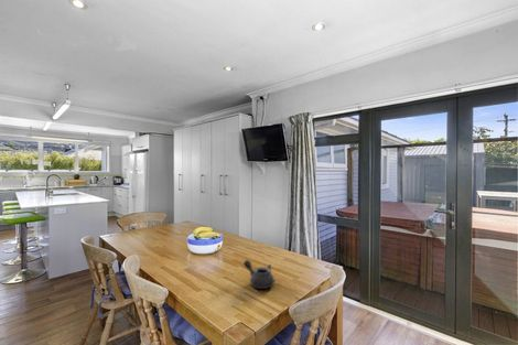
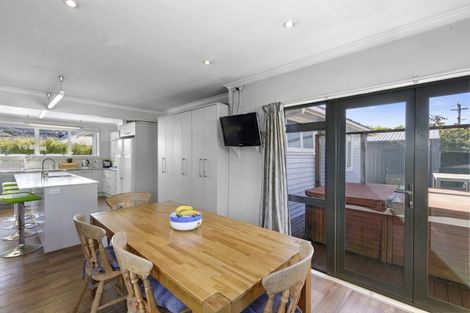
- teapot (258, 272)
